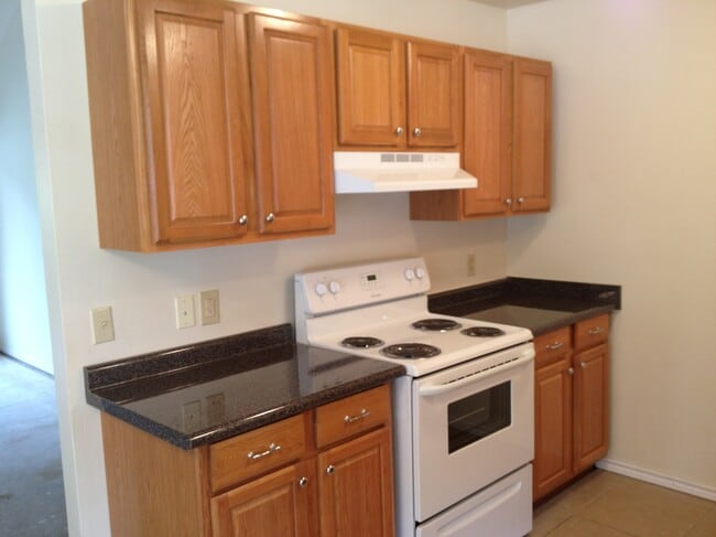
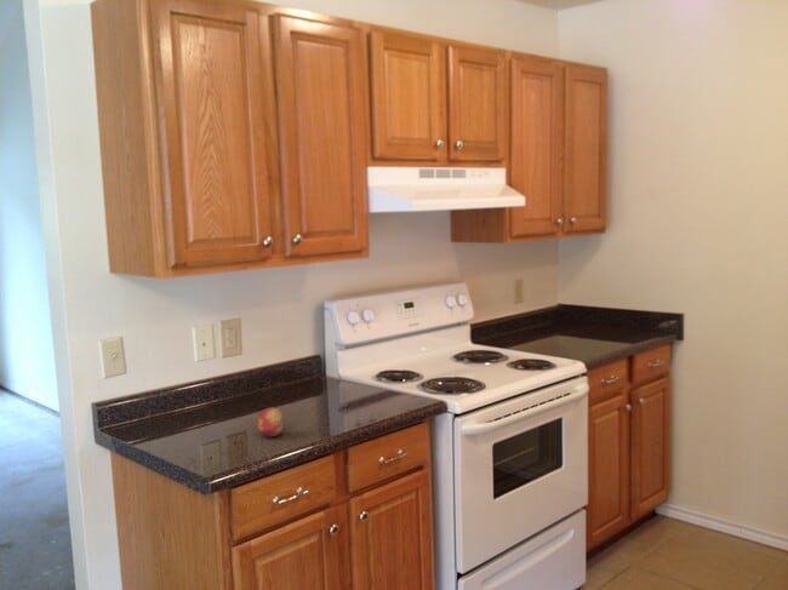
+ fruit (269, 422)
